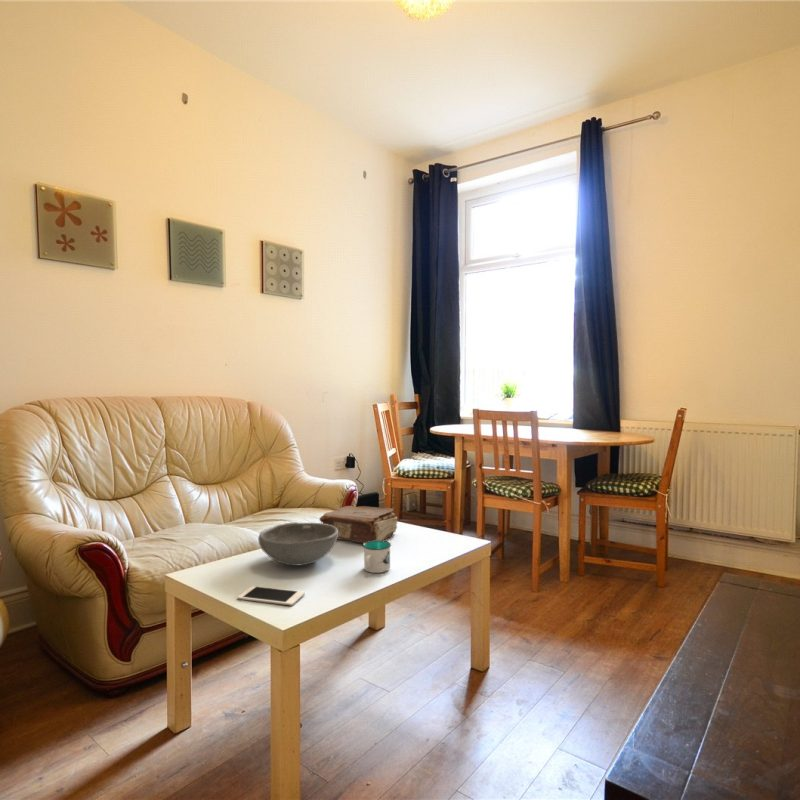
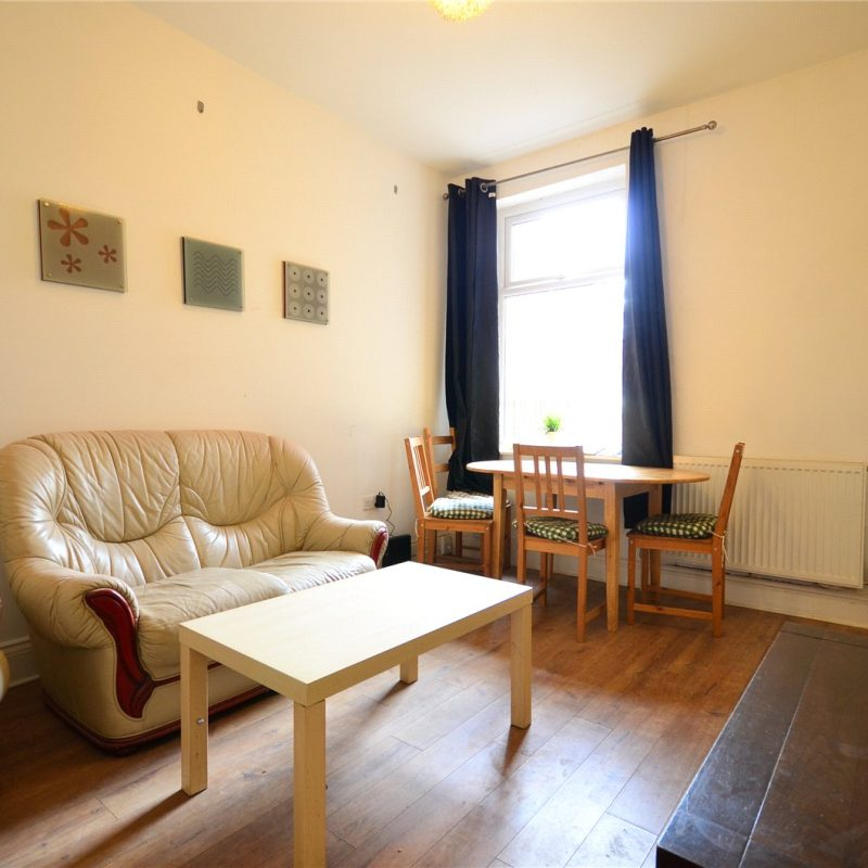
- mug (375, 557)
- cell phone (271, 595)
- bowl (299, 545)
- book (360, 523)
